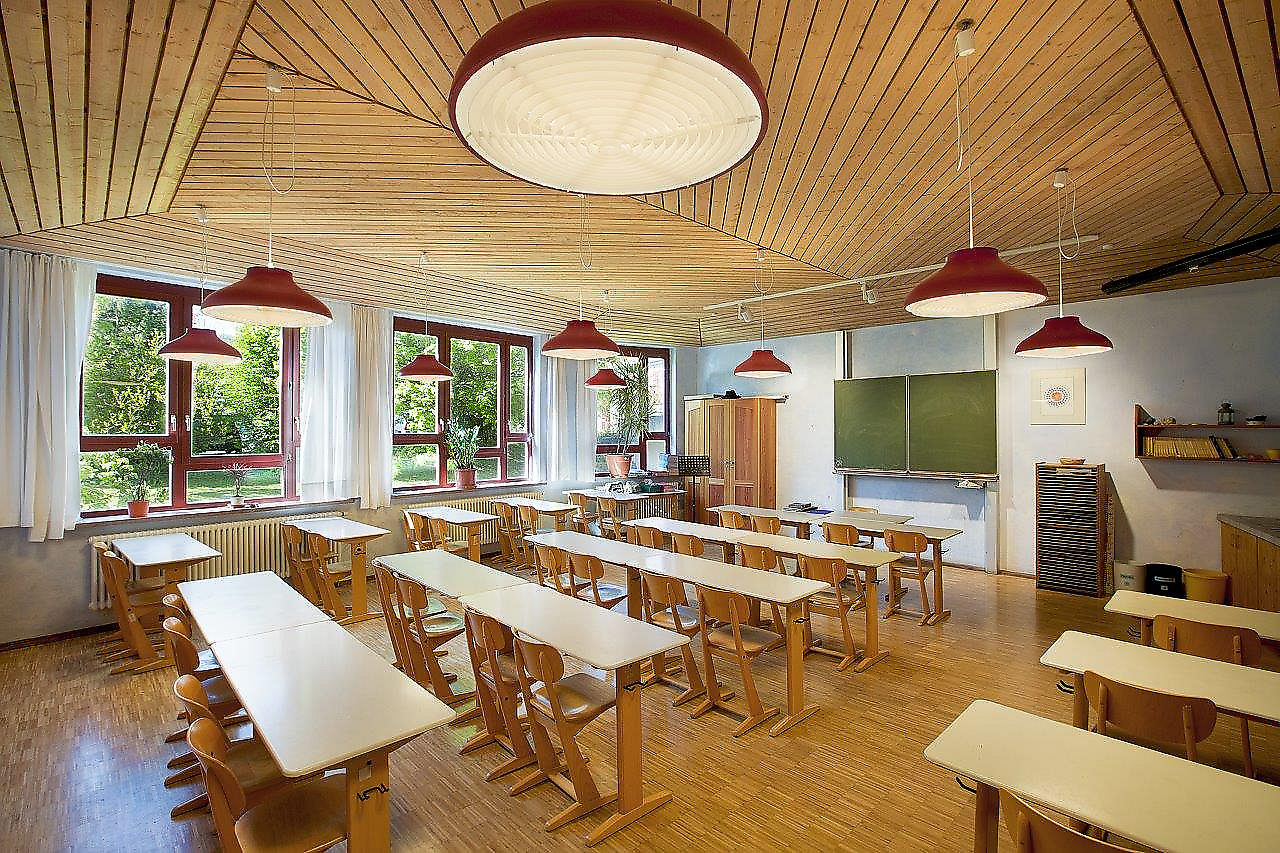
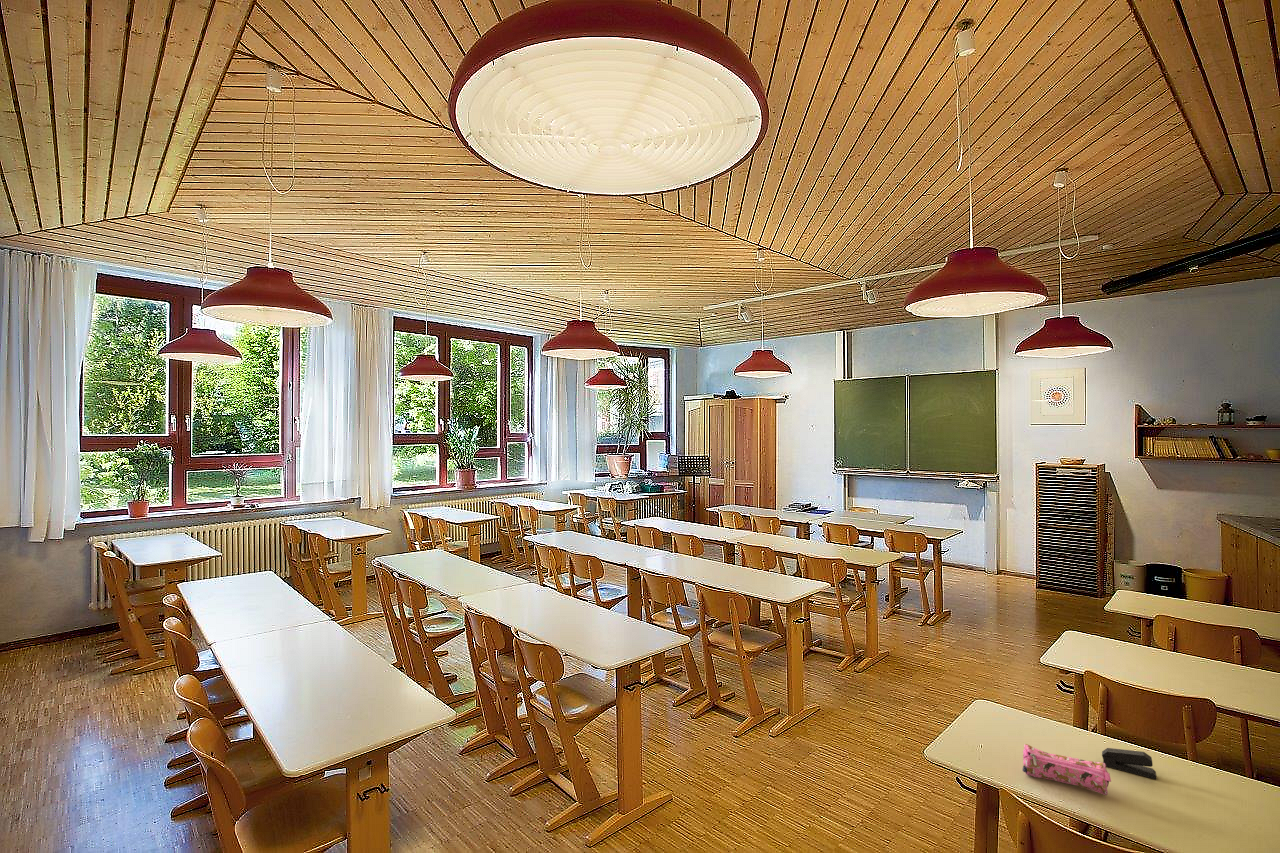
+ pencil case (1065, 768)
+ stapler (1128, 759)
